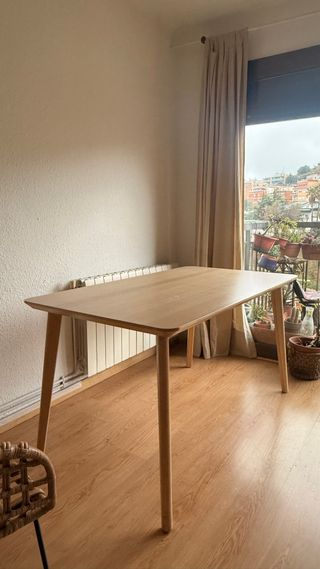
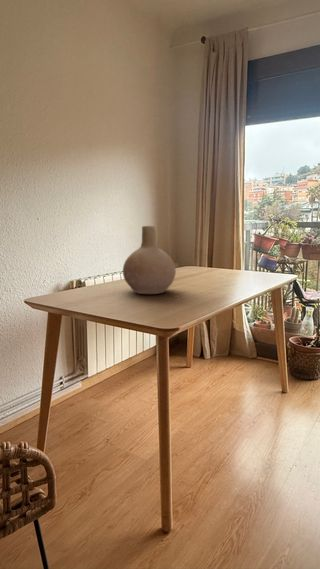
+ vase (149, 259)
